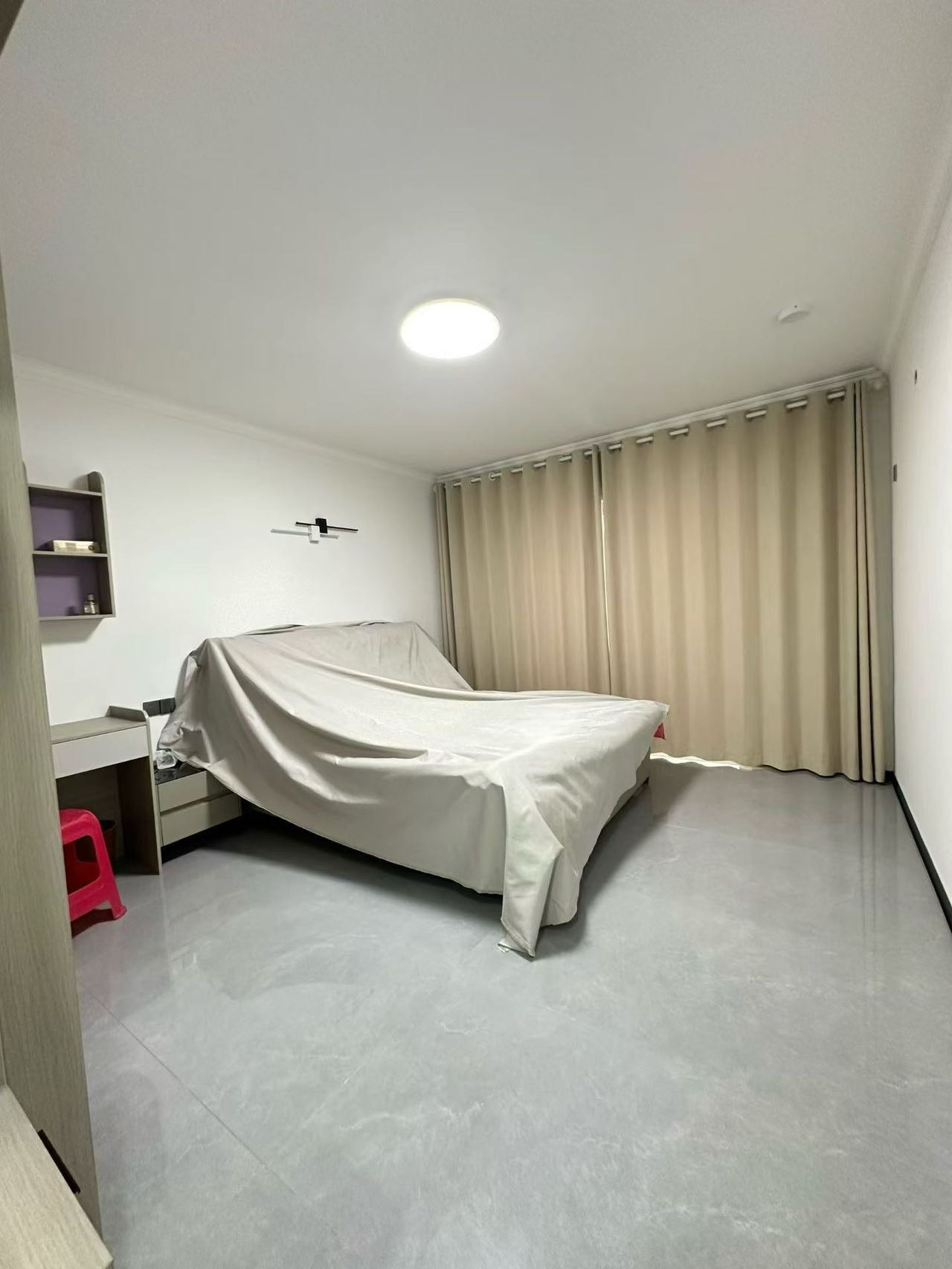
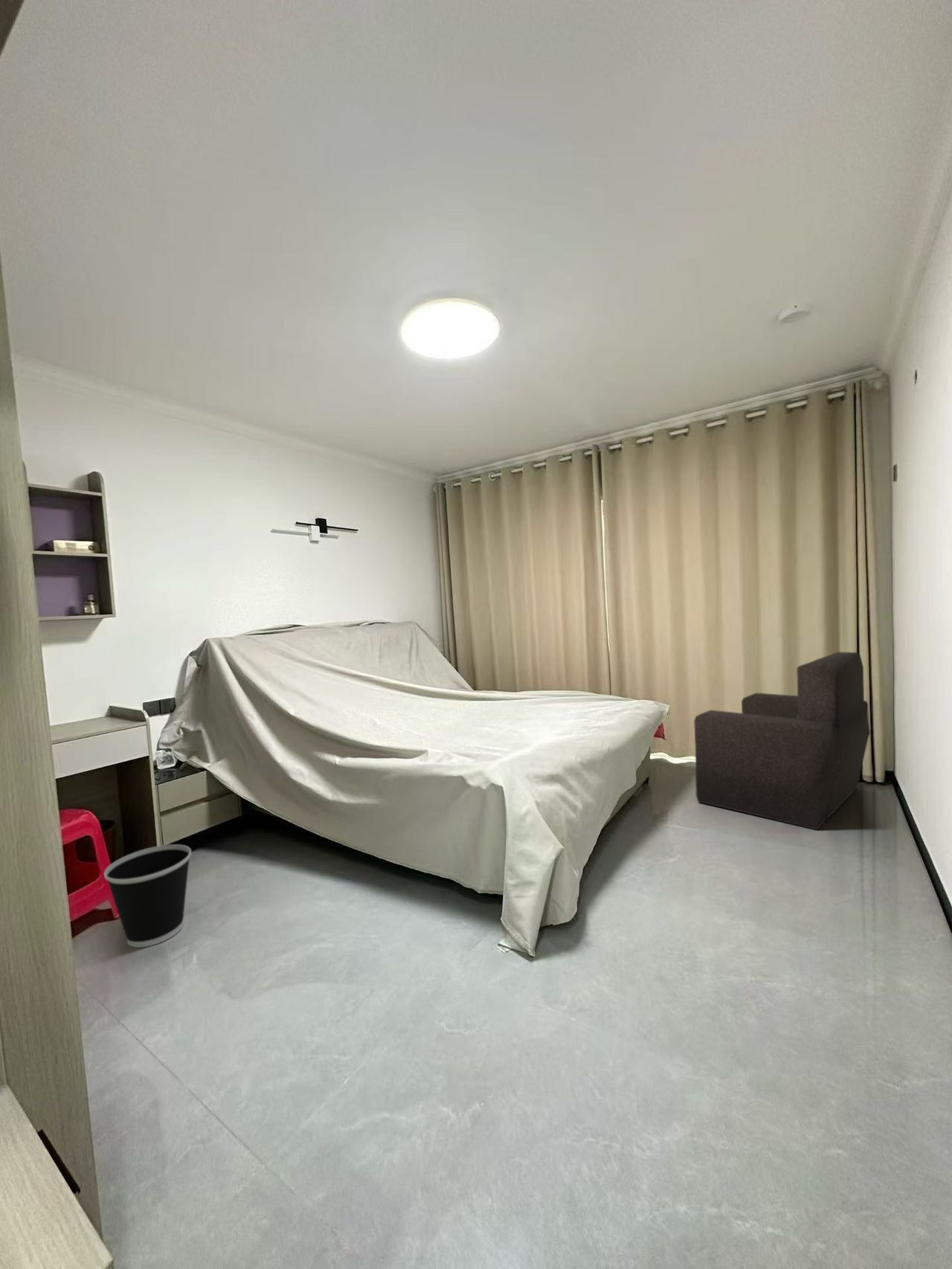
+ wastebasket (152, 896)
+ armchair (782, 726)
